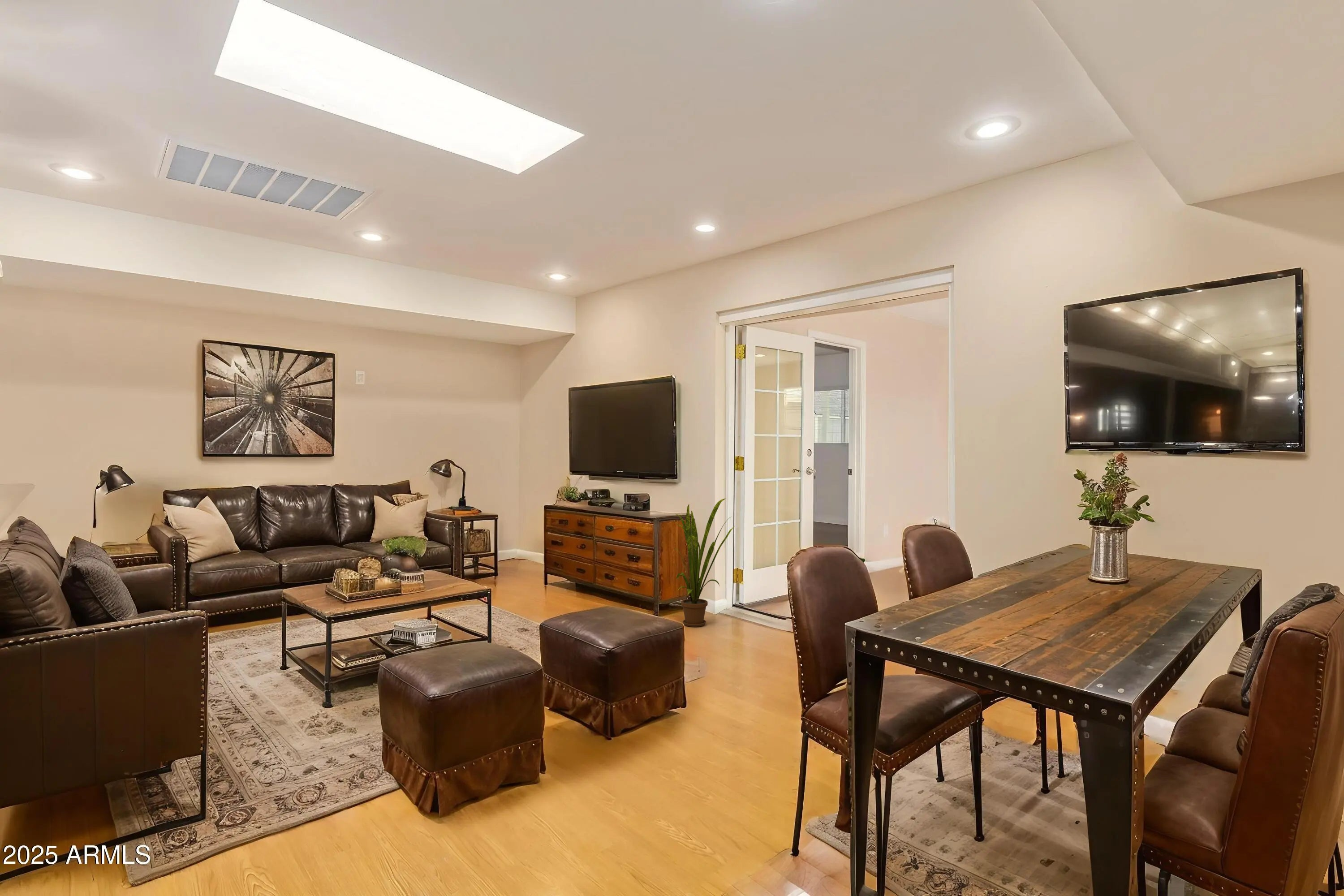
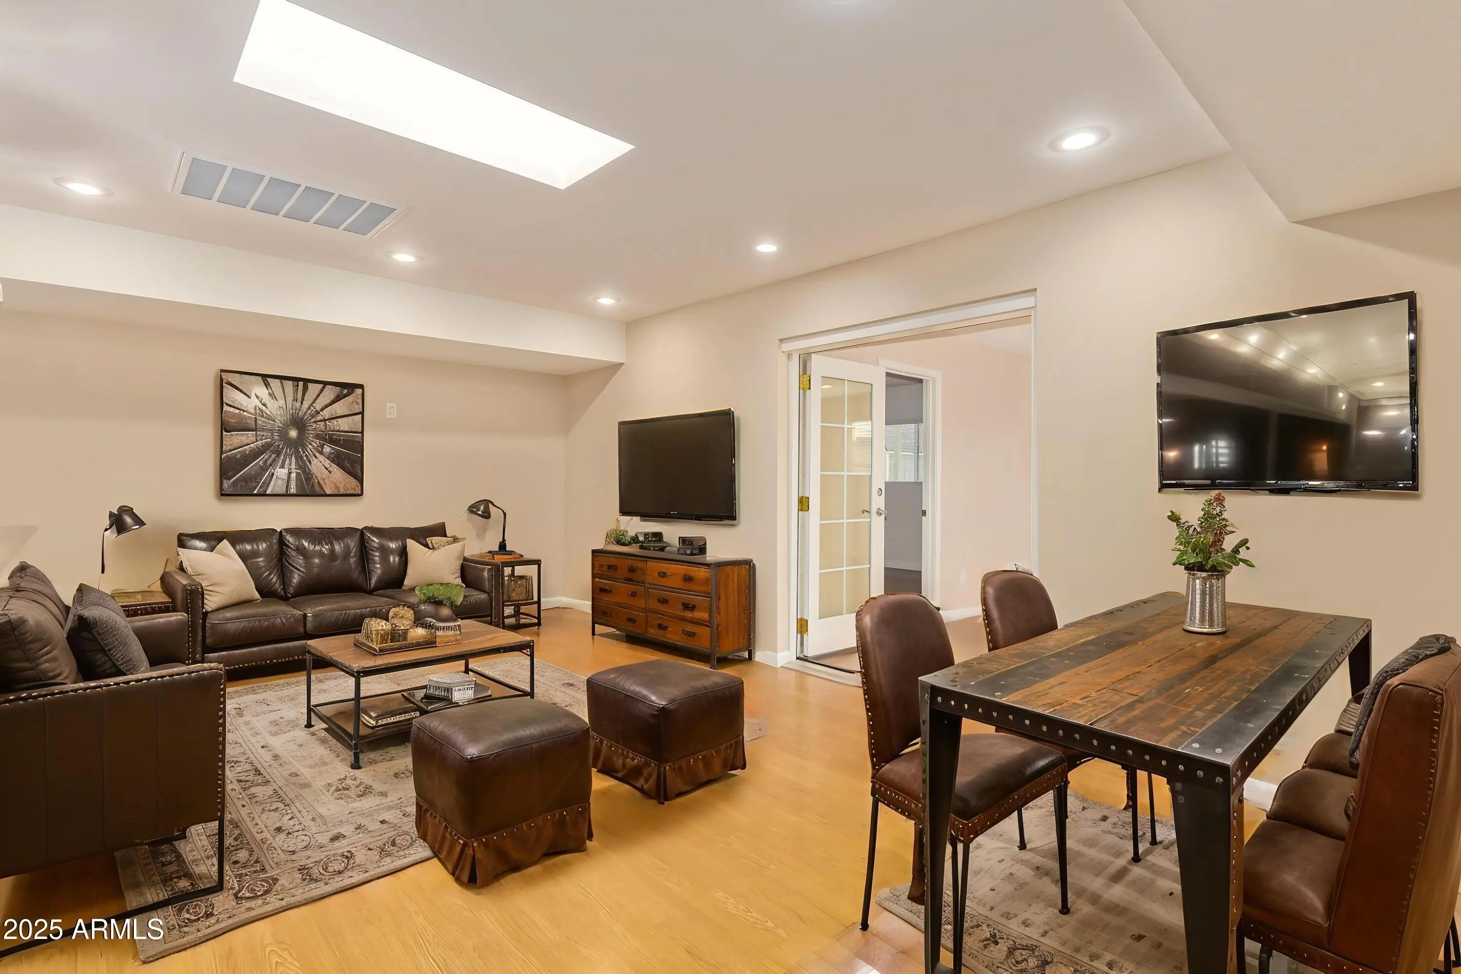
- house plant (697, 561)
